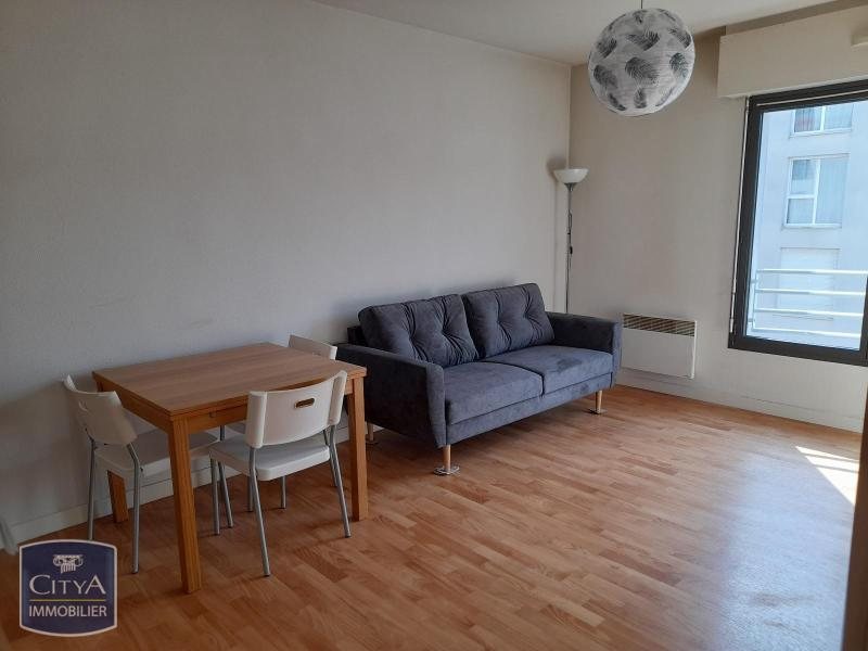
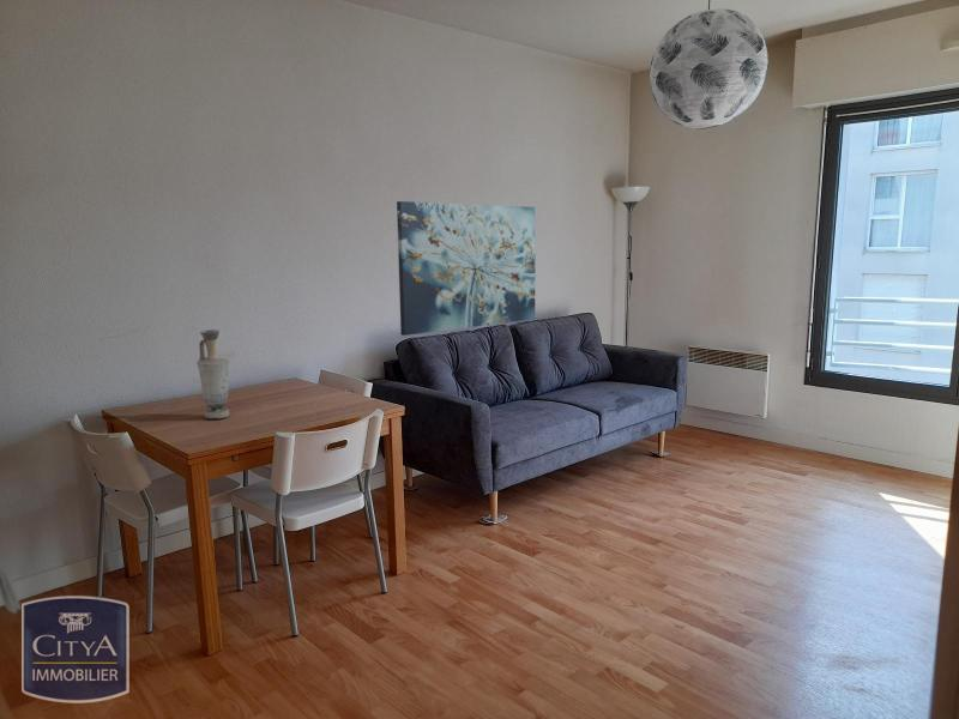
+ wall art (472, 266)
+ vase (213, 374)
